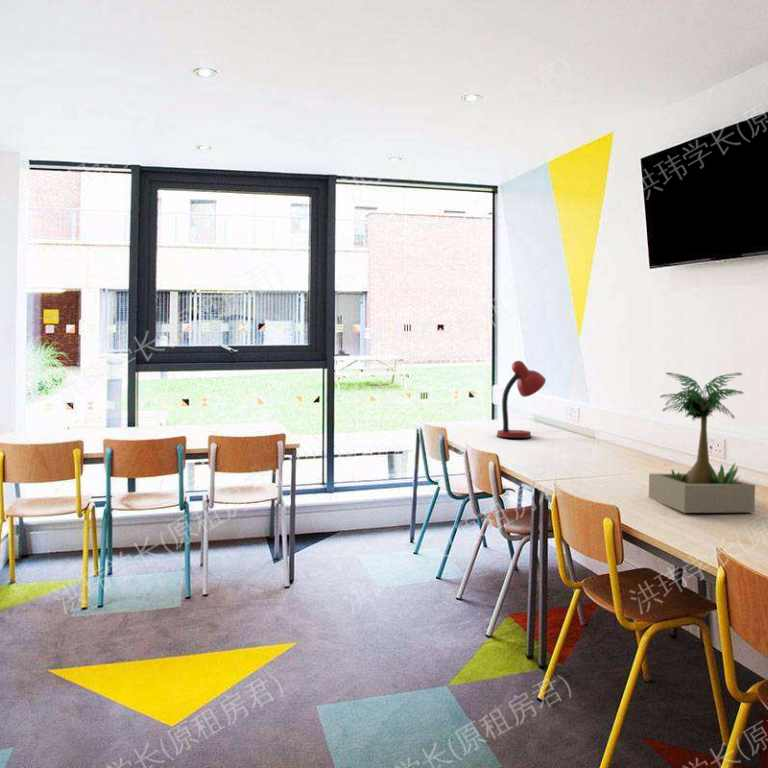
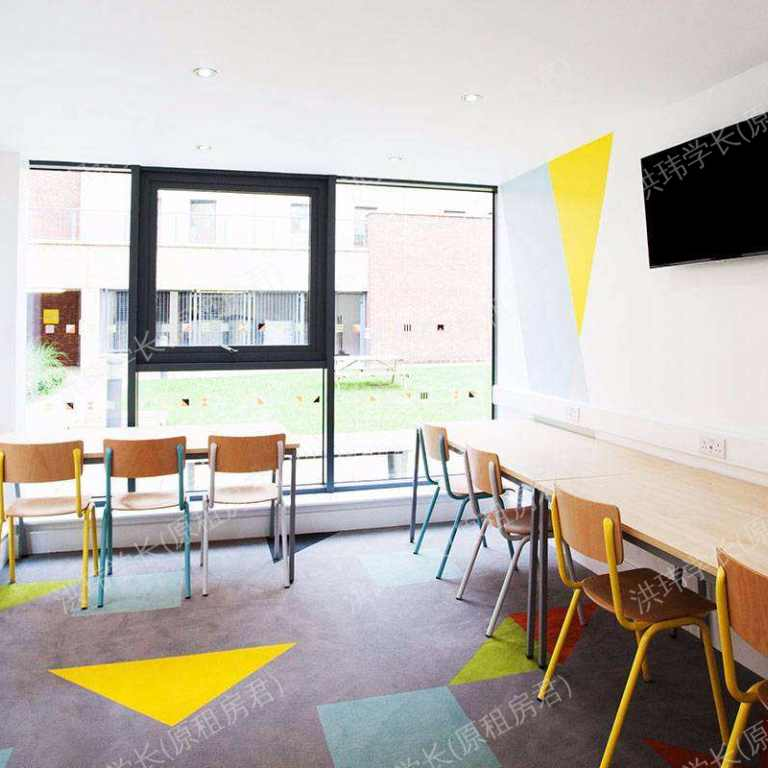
- potted plant (706, 438)
- desk lamp (521, 395)
